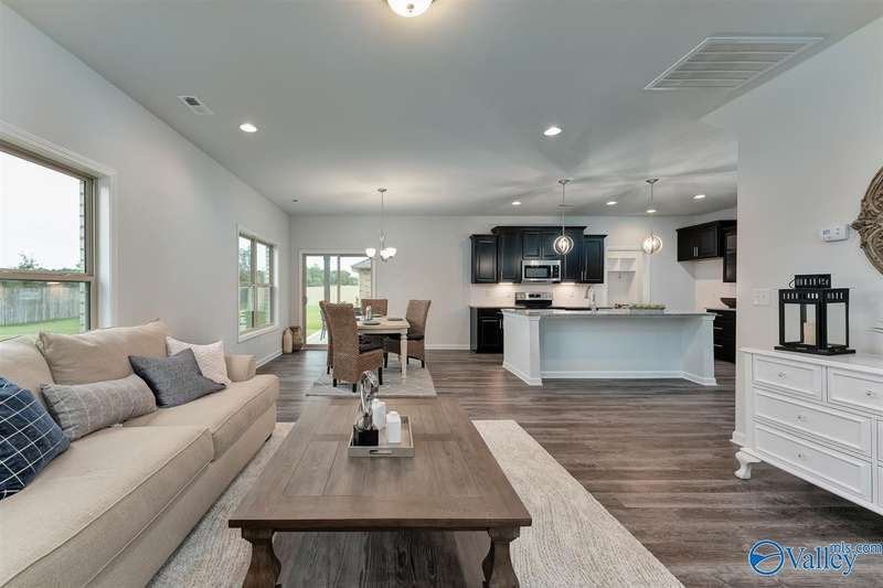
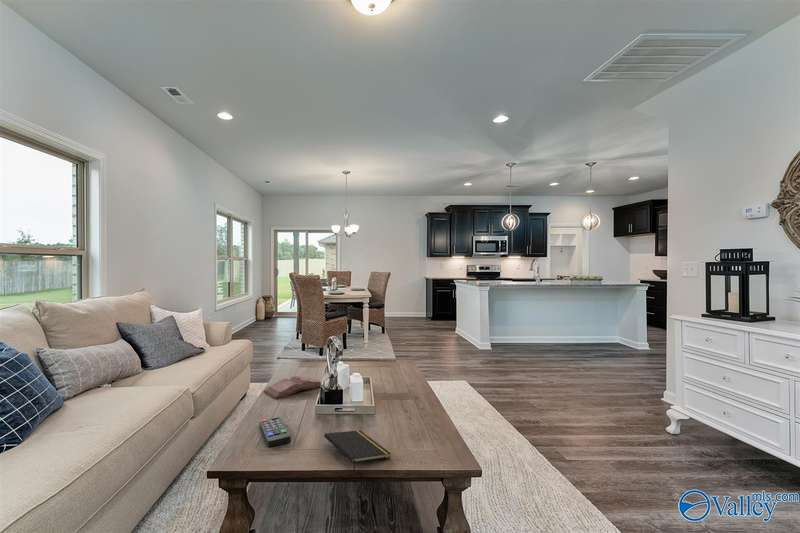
+ notepad (356, 444)
+ hardback book (294, 384)
+ remote control (274, 430)
